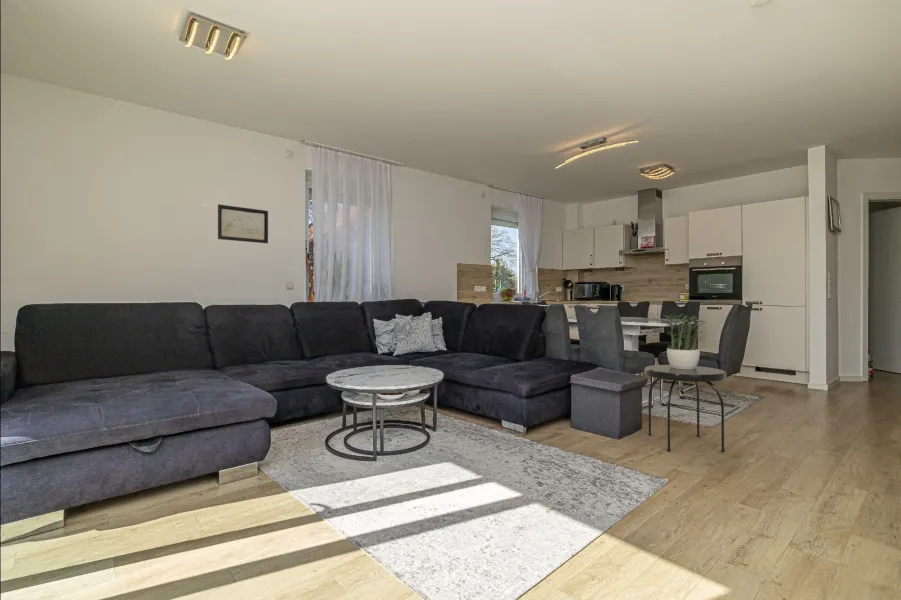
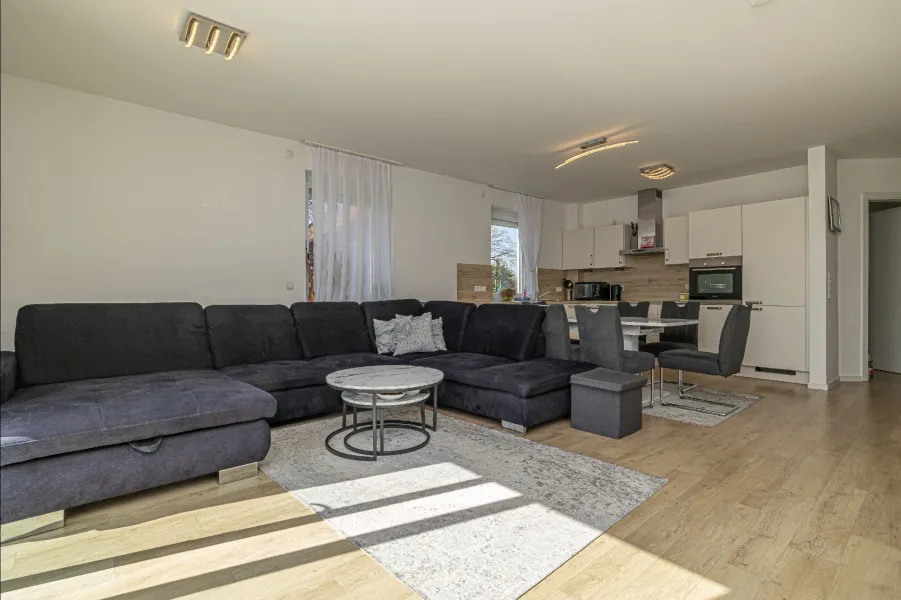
- wall art (243, 224)
- potted plant (684, 338)
- side table (697, 406)
